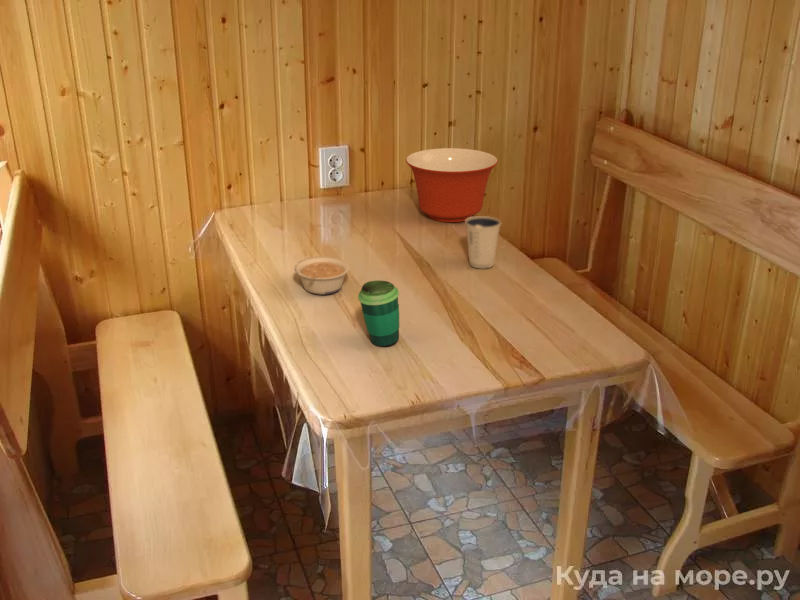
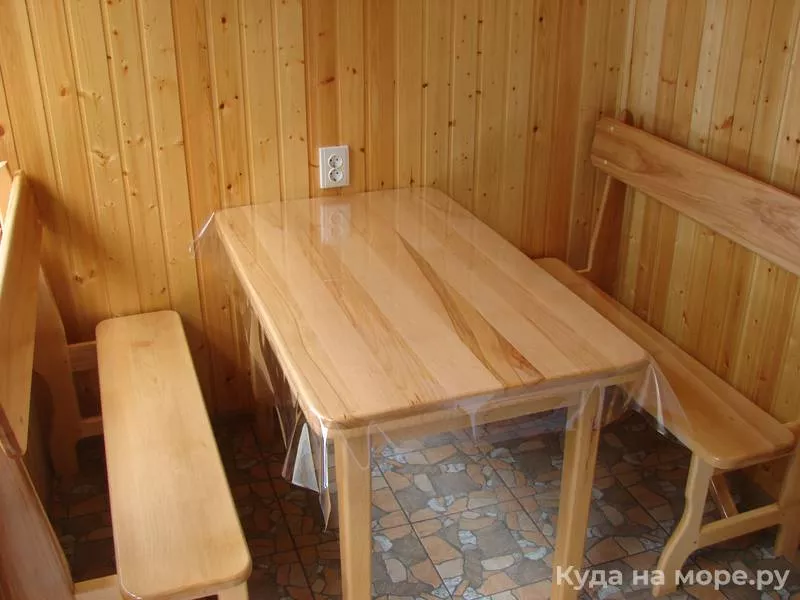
- legume (322, 275)
- dixie cup (482, 243)
- cup (379, 314)
- mixing bowl (451, 187)
